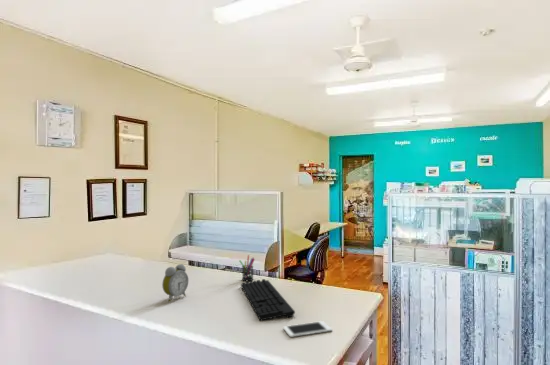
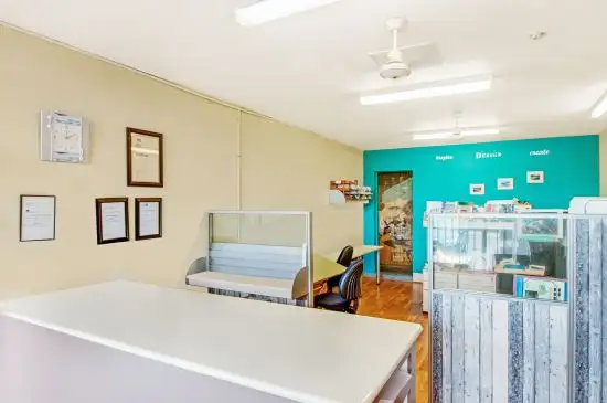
- alarm clock (174, 281)
- pen holder (246, 268)
- keyboard (264, 296)
- cell phone (307, 328)
